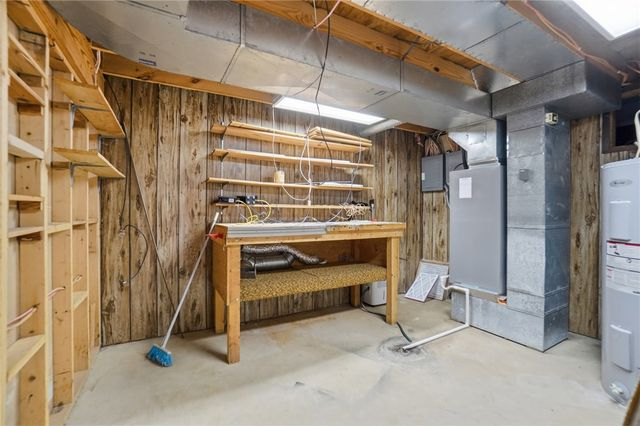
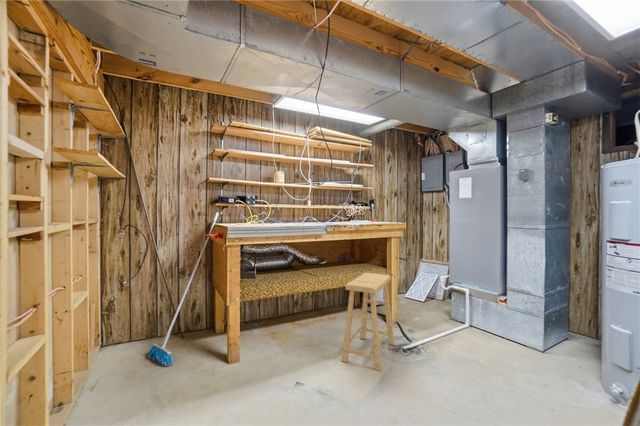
+ stool (369, 316)
